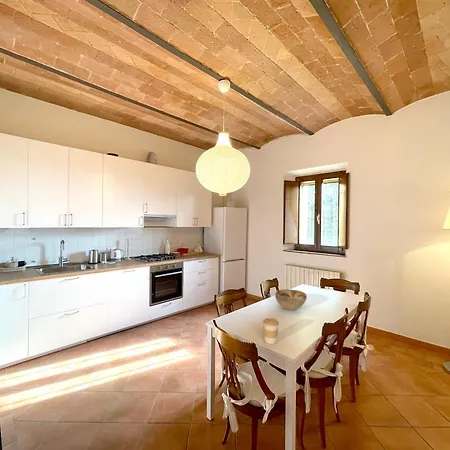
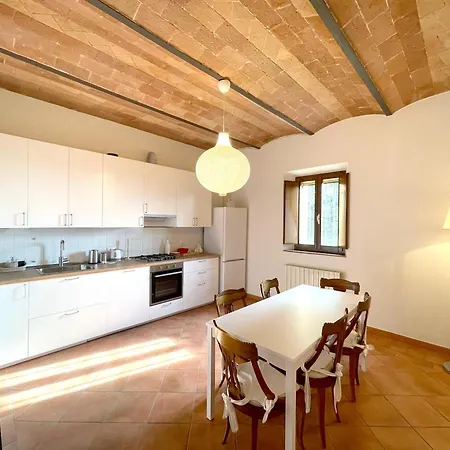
- decorative bowl (290, 300)
- coffee cup (270, 330)
